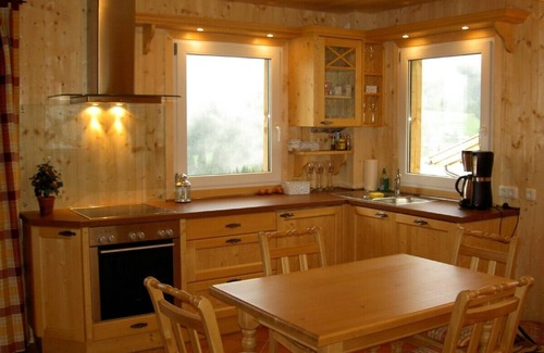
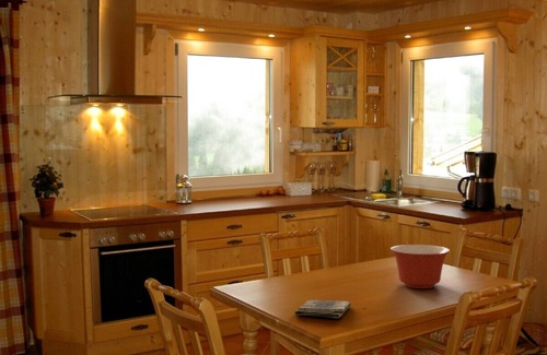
+ mixing bowl (419, 267)
+ dish towel (323, 307)
